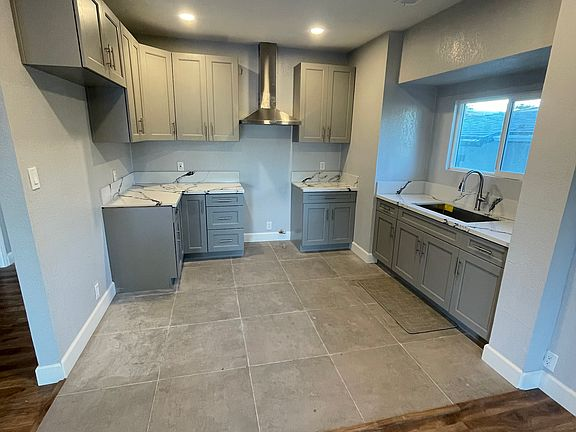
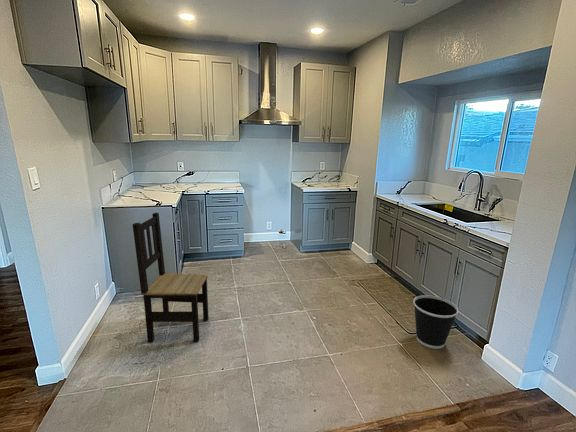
+ wastebasket (432, 323)
+ dining chair (175, 276)
